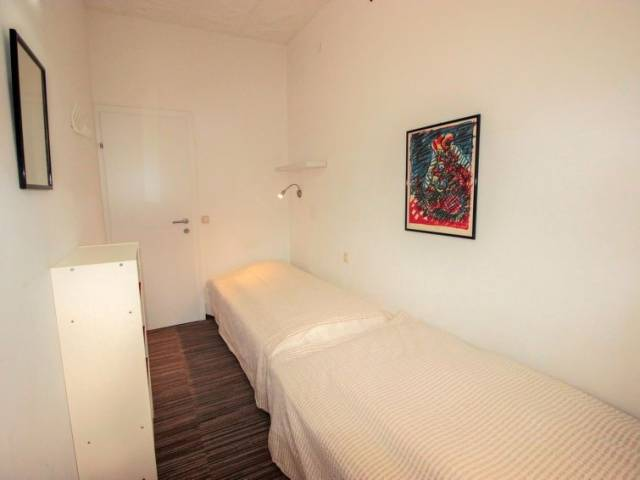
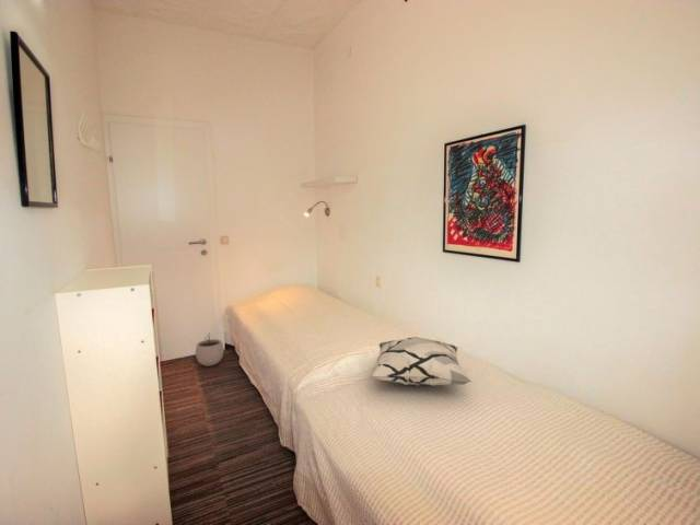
+ decorative pillow (418, 360)
+ plant pot (209, 348)
